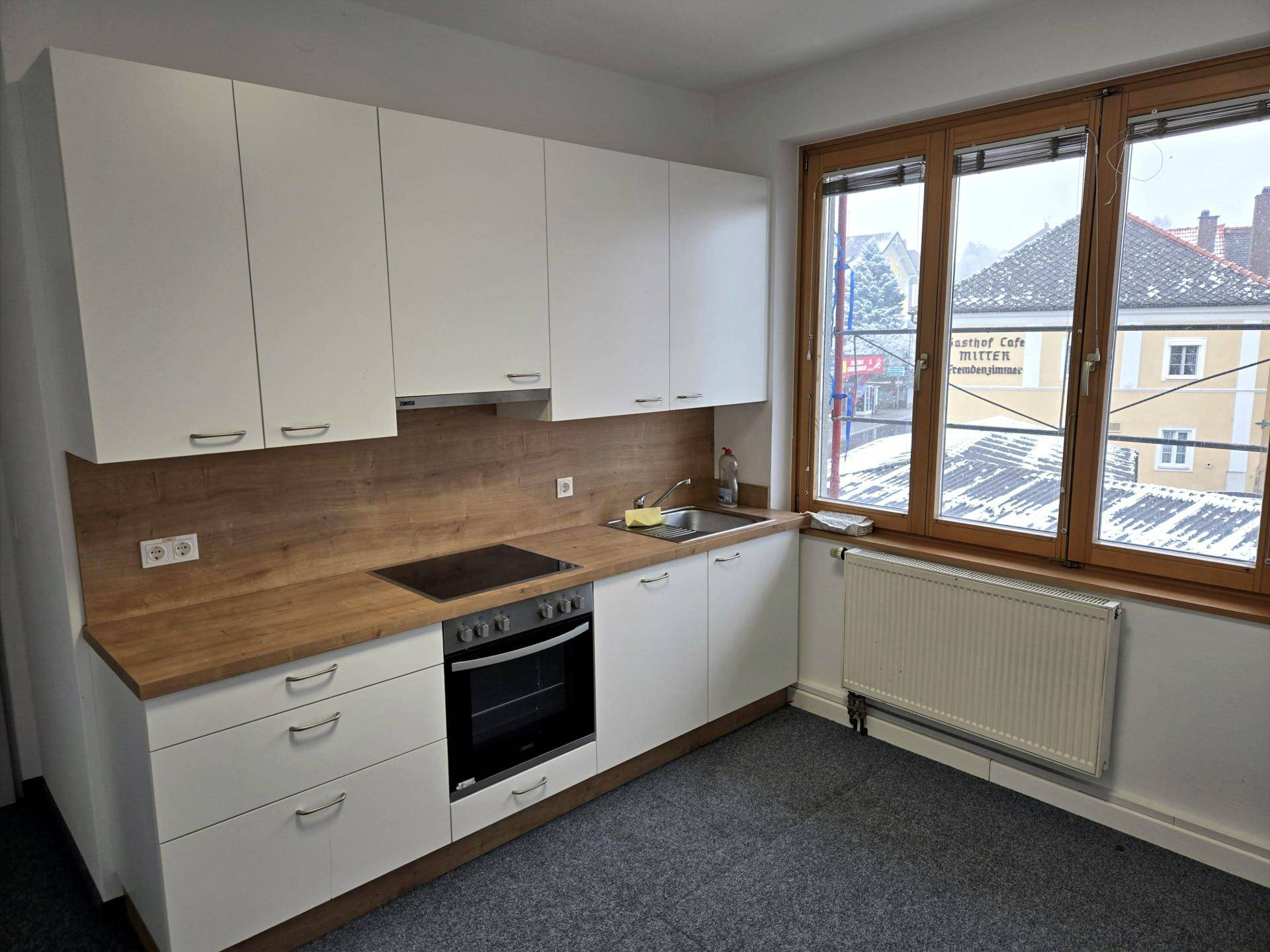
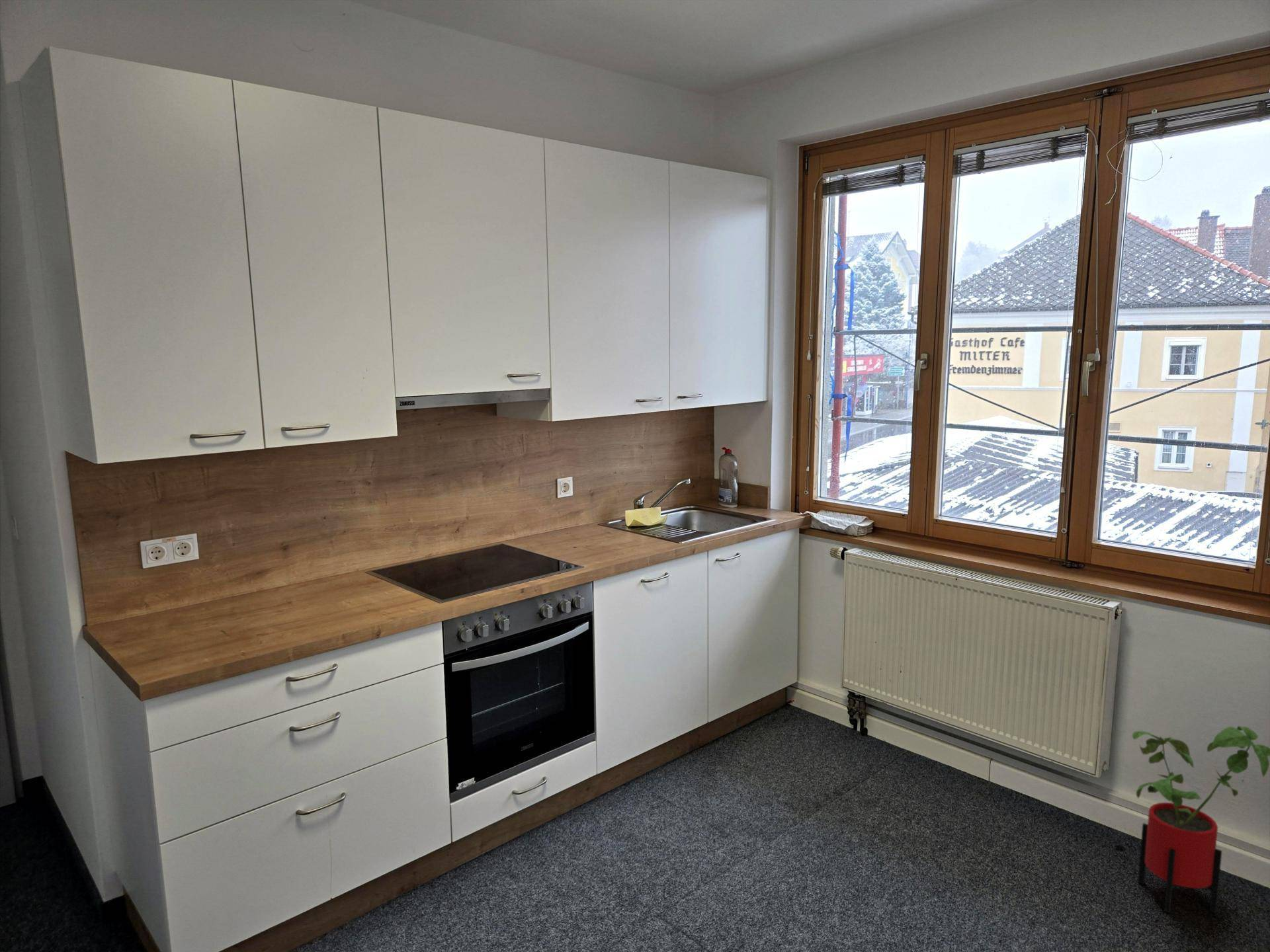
+ house plant (1191, 811)
